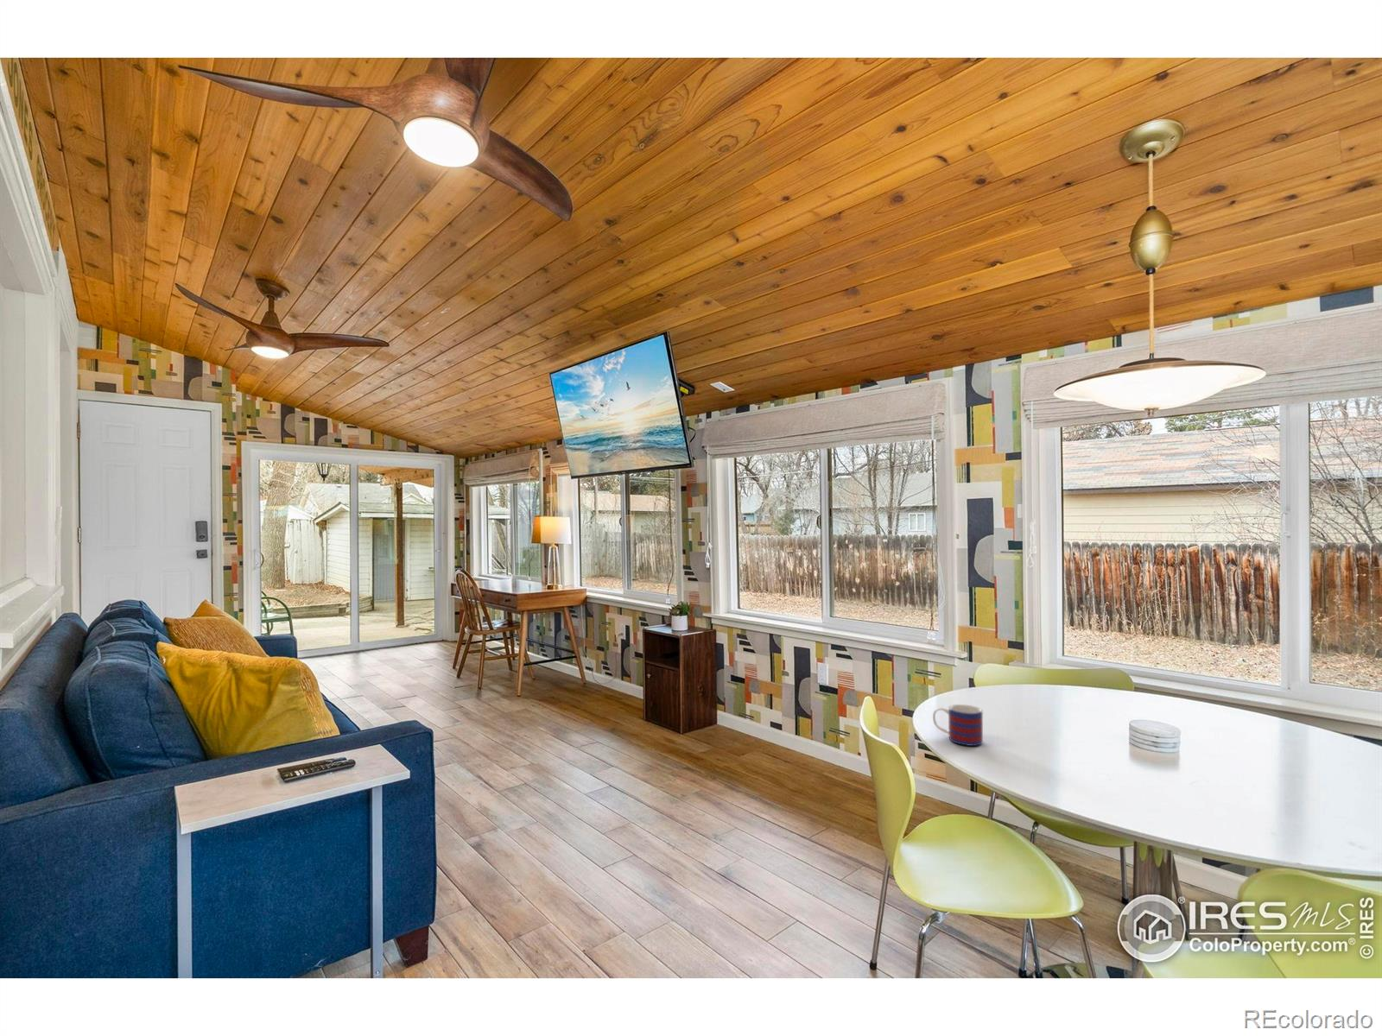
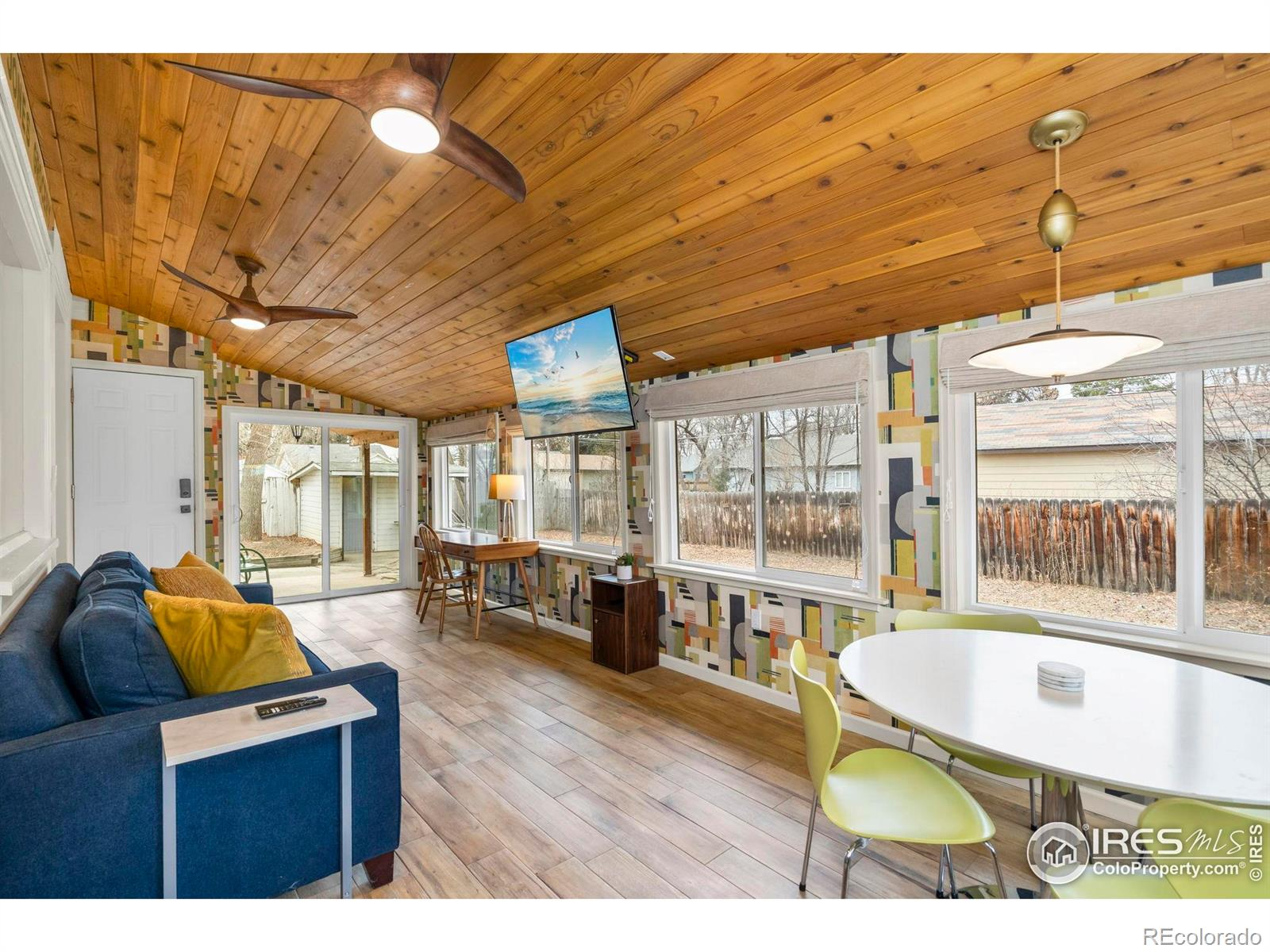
- mug (957, 724)
